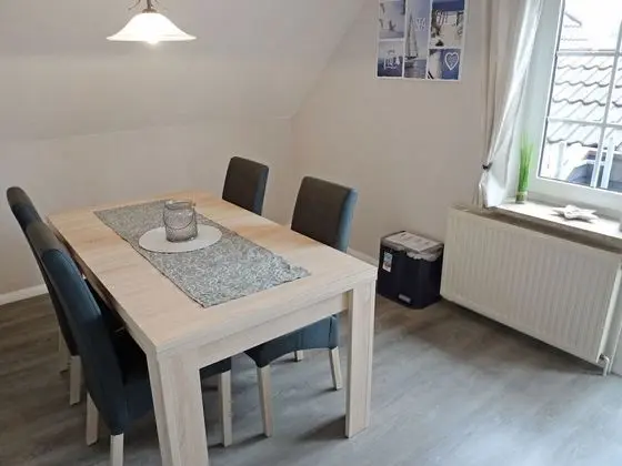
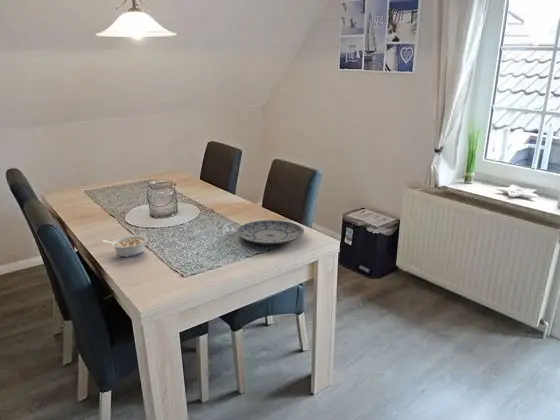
+ legume (128, 246)
+ plate (270, 233)
